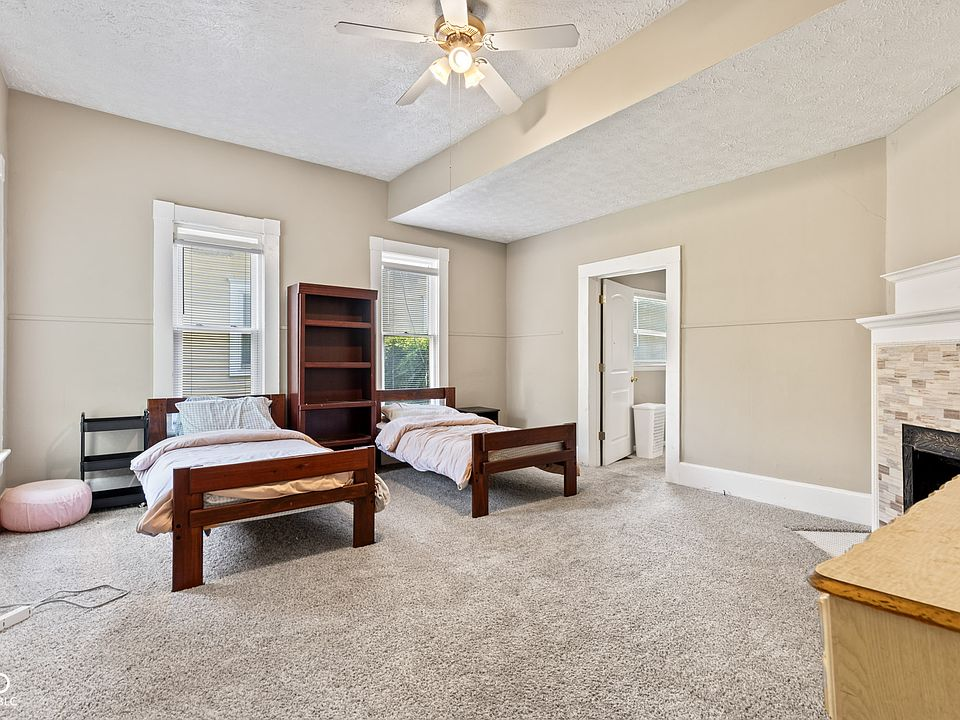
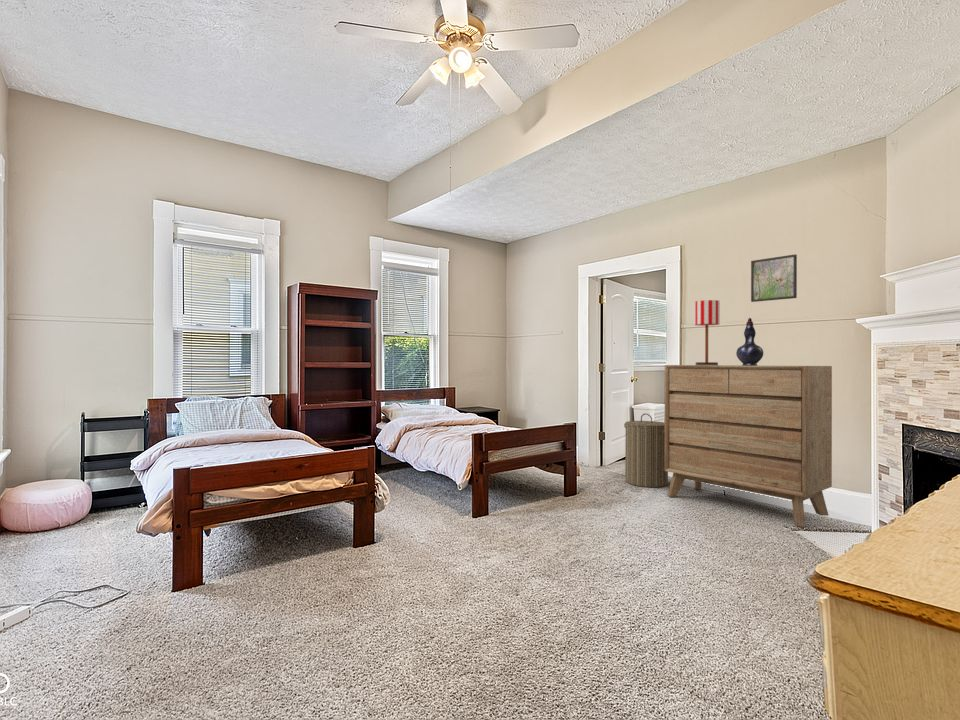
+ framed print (773, 278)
+ table lamp (706, 333)
+ laundry hamper (646, 448)
+ dresser (742, 435)
+ decorative vase (749, 341)
